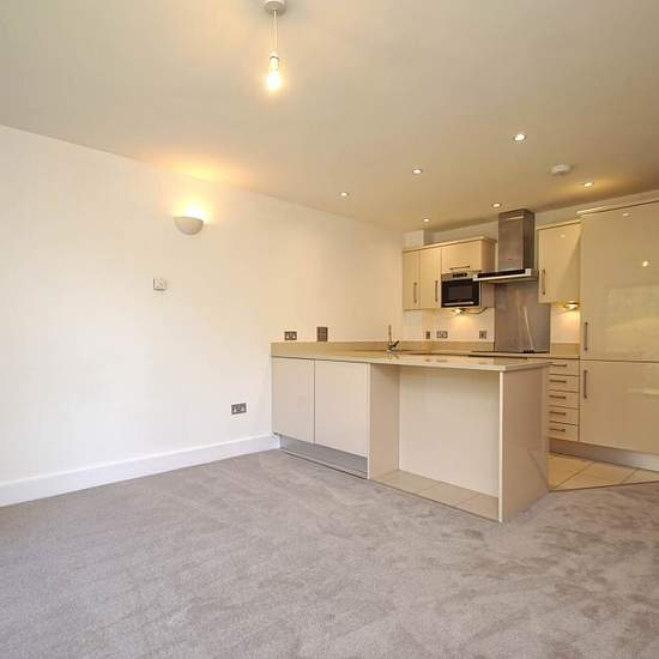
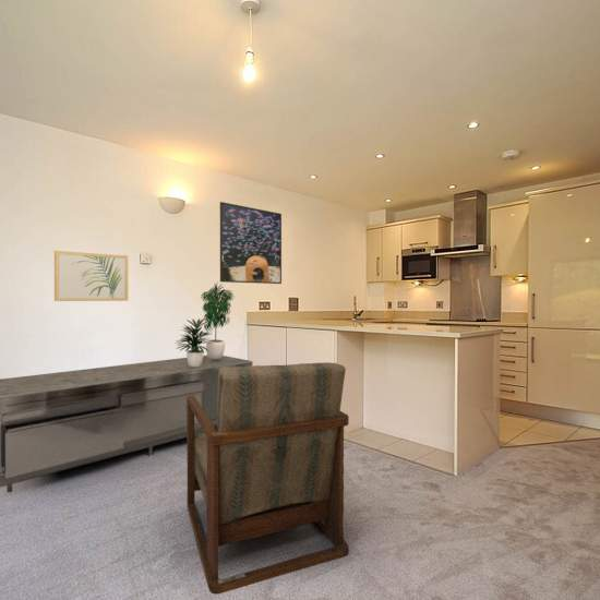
+ wall art (93, 277)
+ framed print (252, 245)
+ potted plant (205, 322)
+ armchair (260, 441)
+ sideboard (140, 408)
